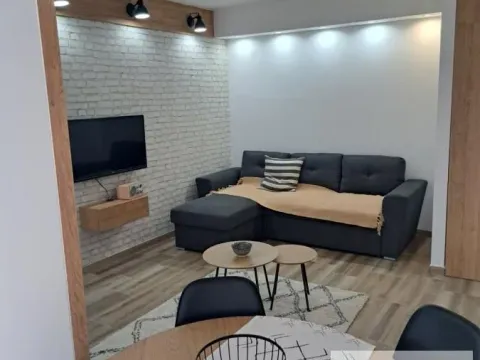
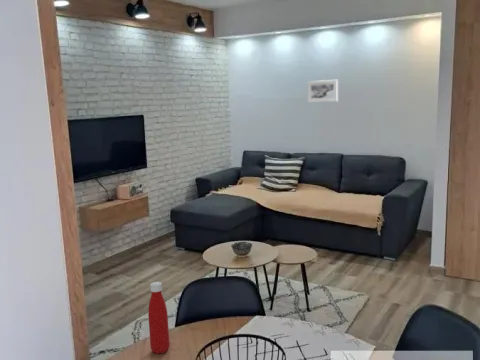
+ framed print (322, 91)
+ bottle (158, 317)
